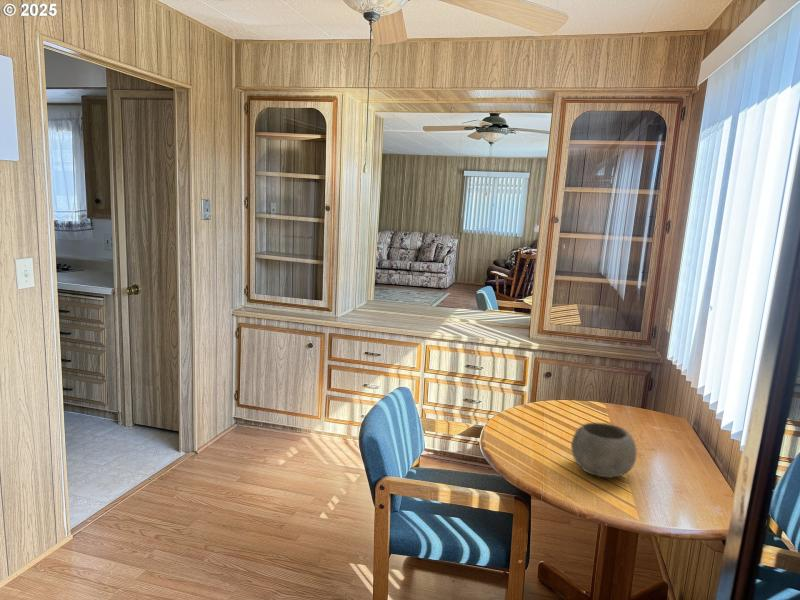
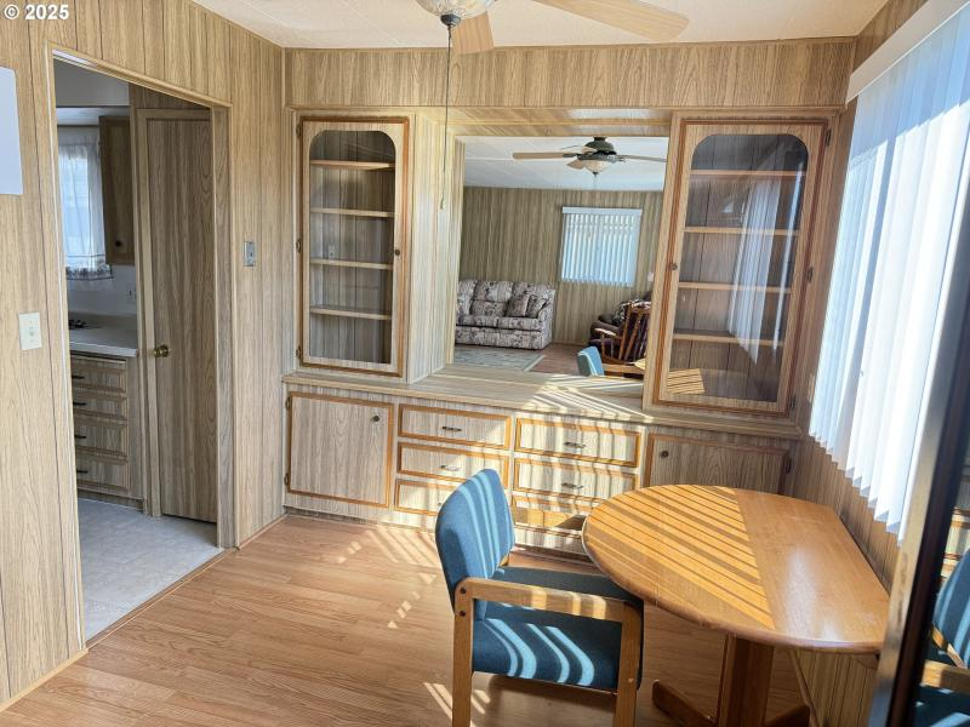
- bowl (603, 451)
